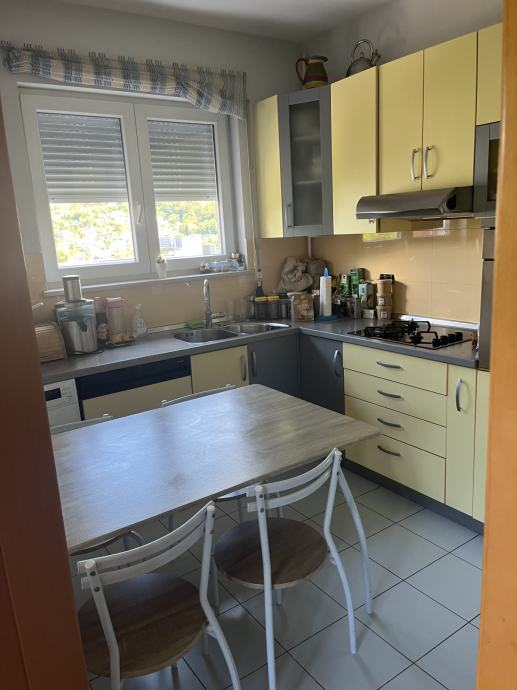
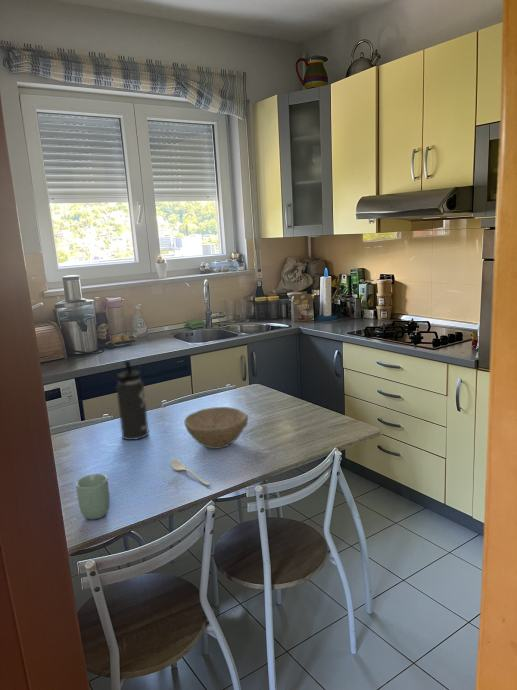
+ thermos bottle (130, 399)
+ spoon (190, 471)
+ cup (94, 498)
+ bowl (216, 430)
